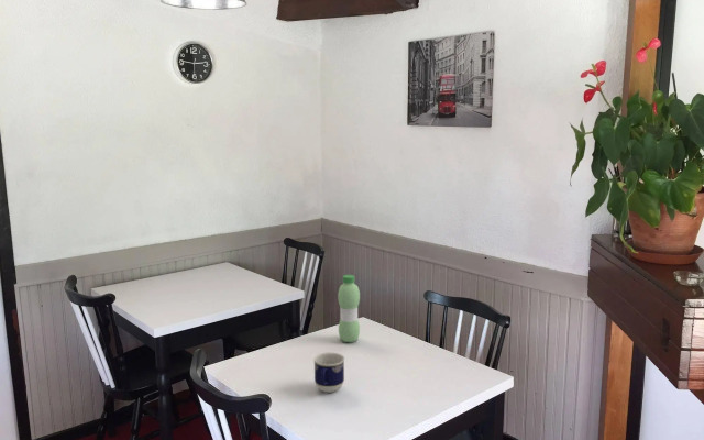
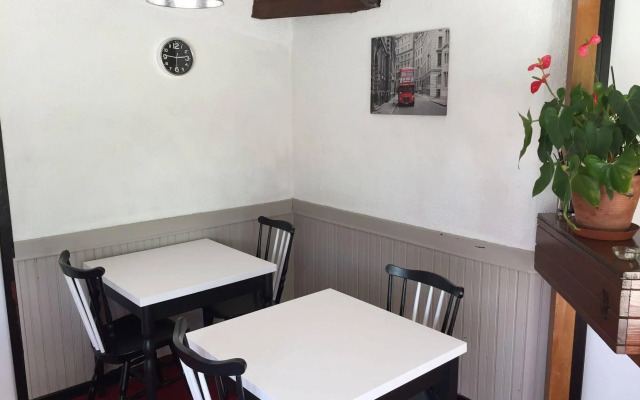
- cup (328, 375)
- water bottle (349, 308)
